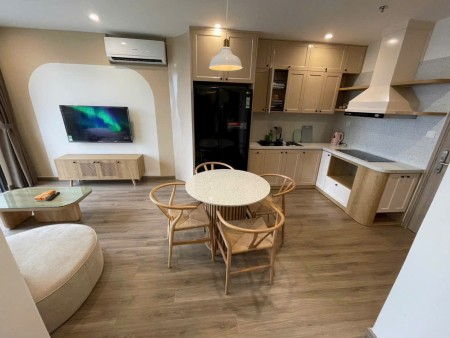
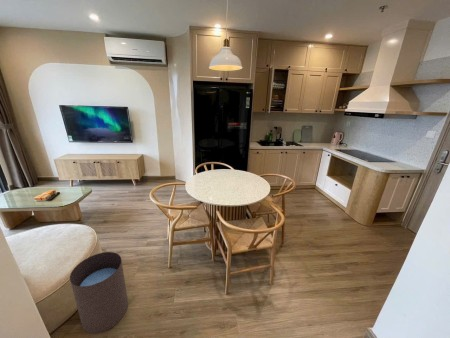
+ waste bin (101, 290)
